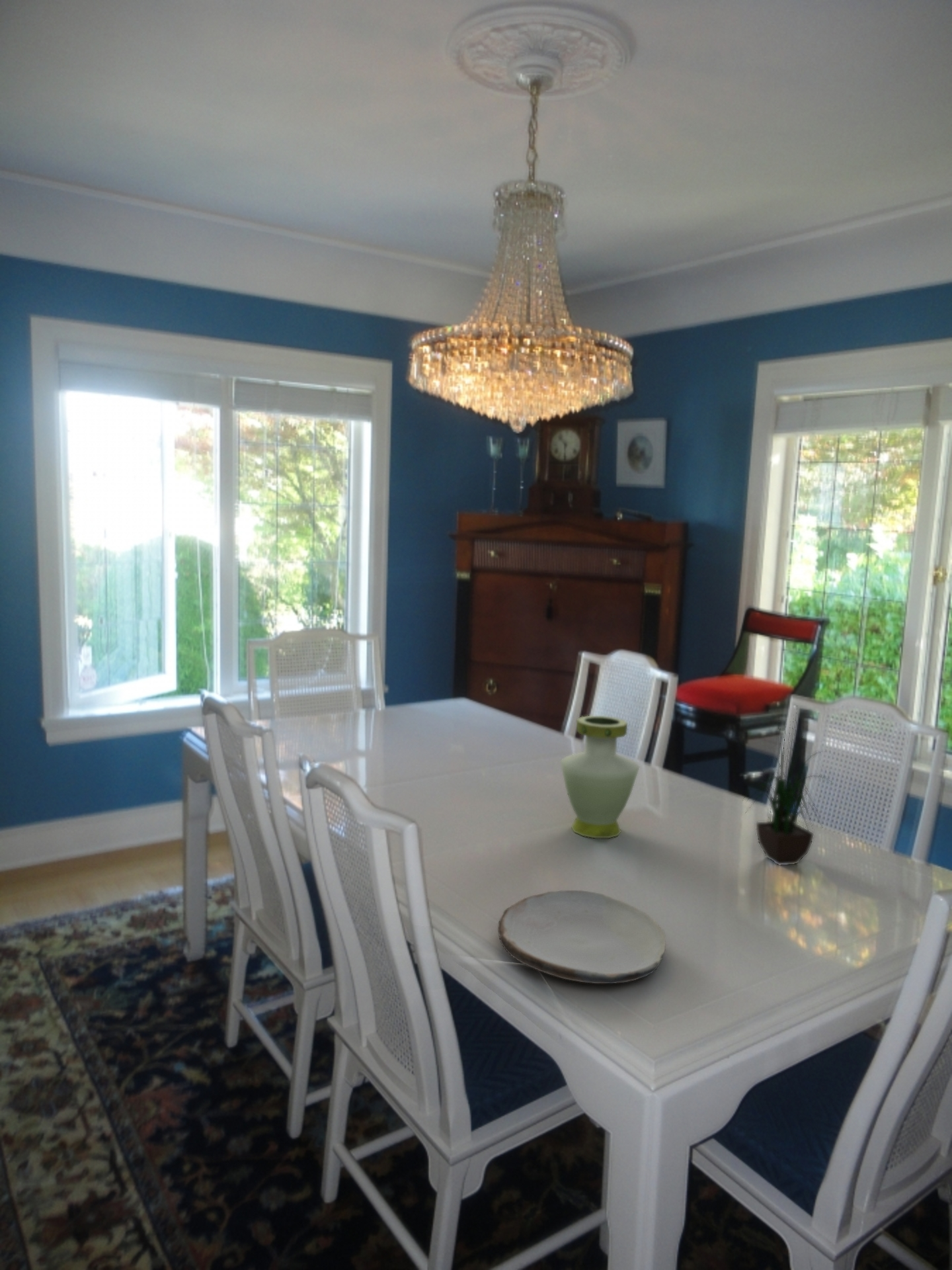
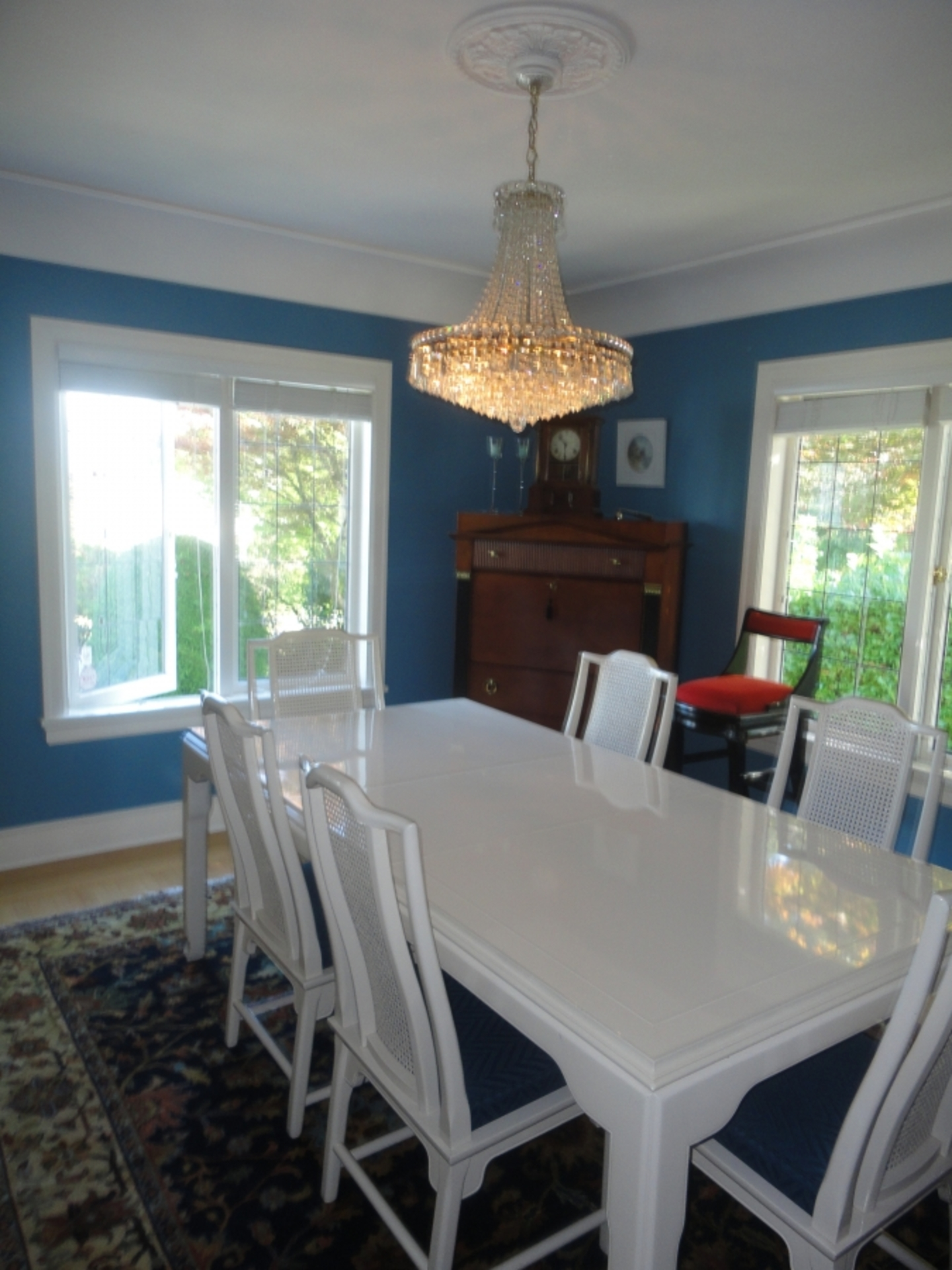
- plate (581, 937)
- vase (599, 775)
- potted plant (785, 781)
